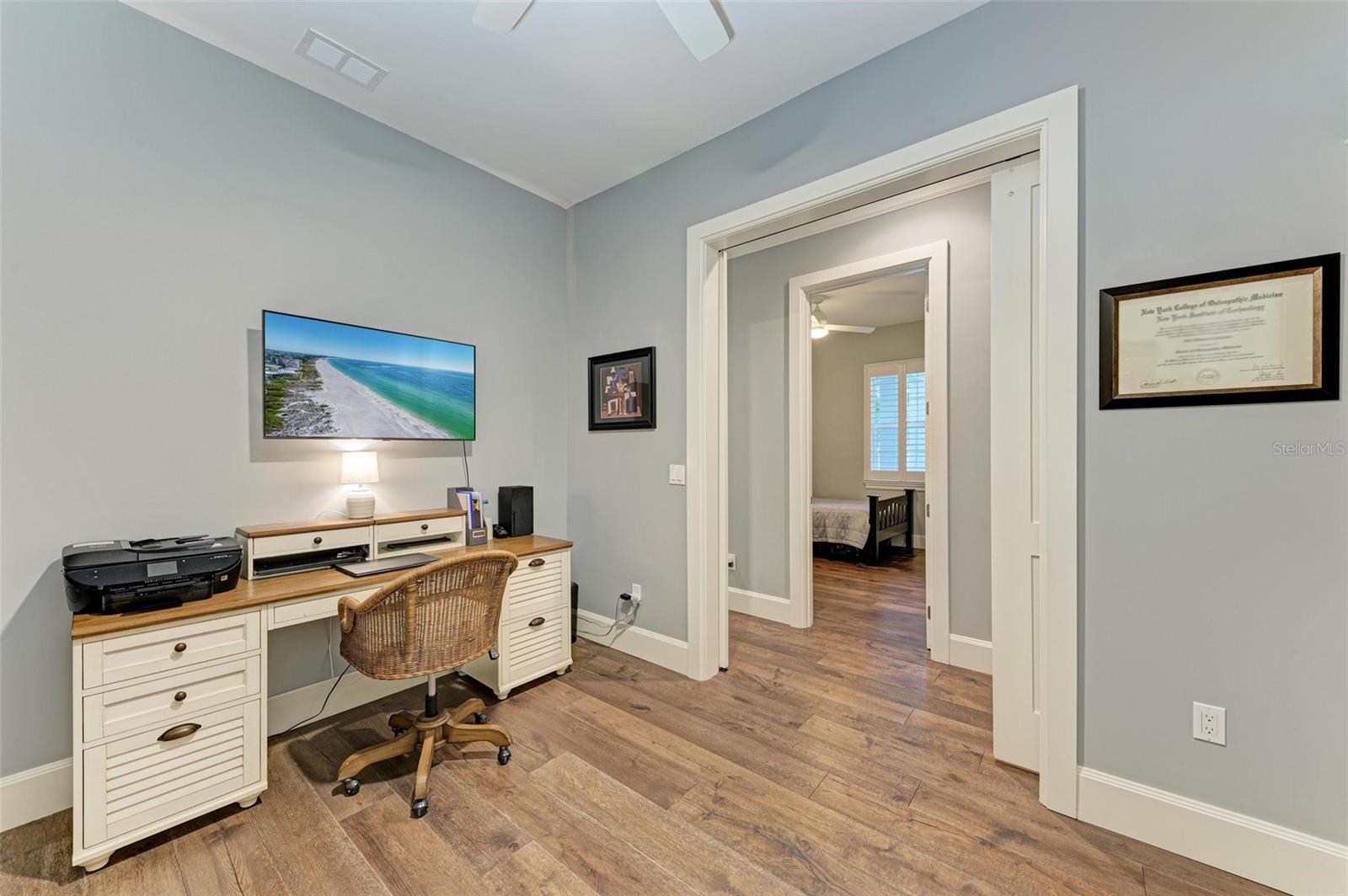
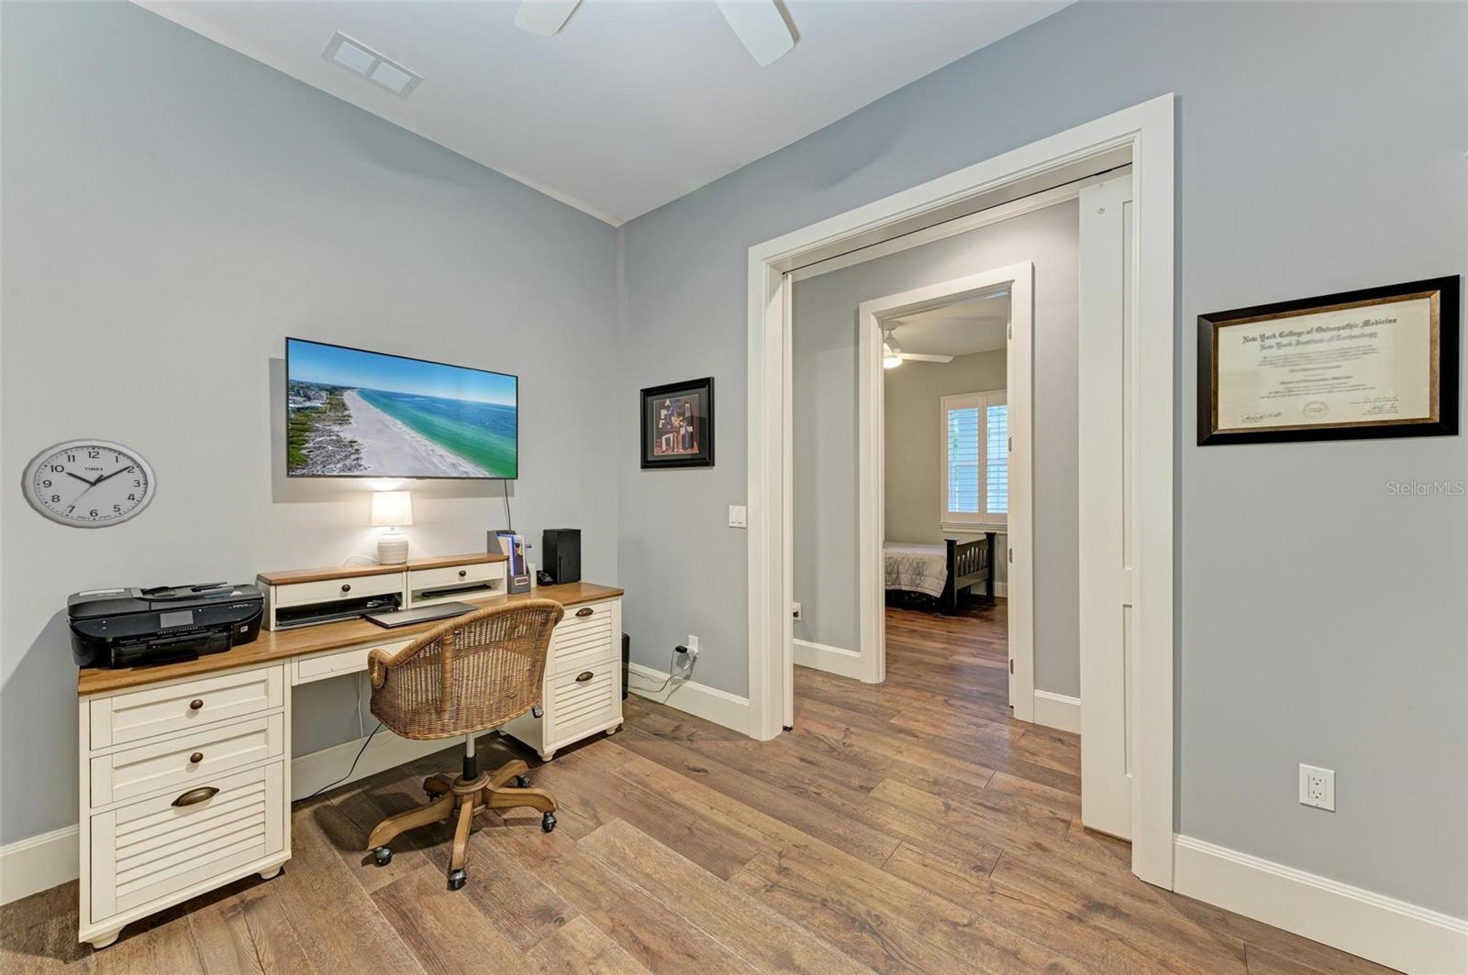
+ wall clock (93, 483)
